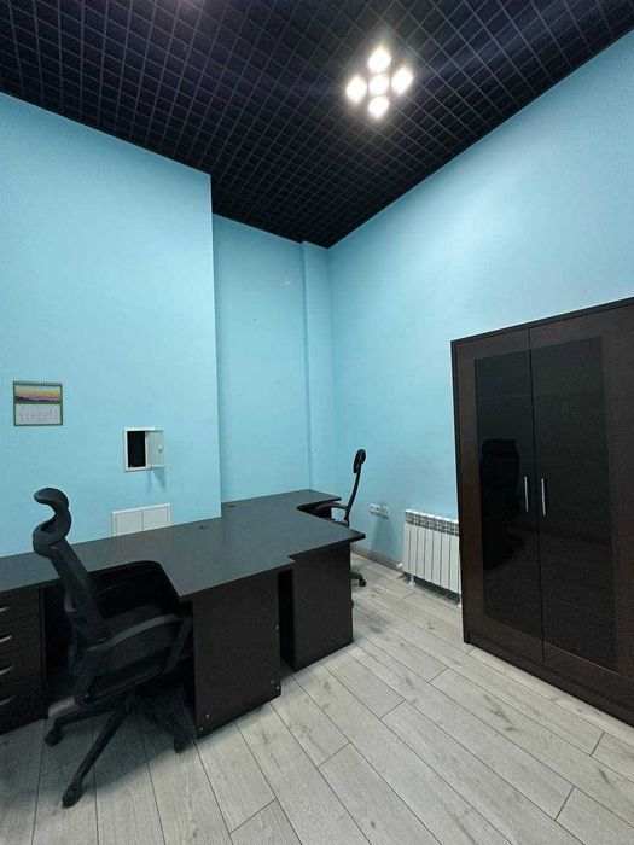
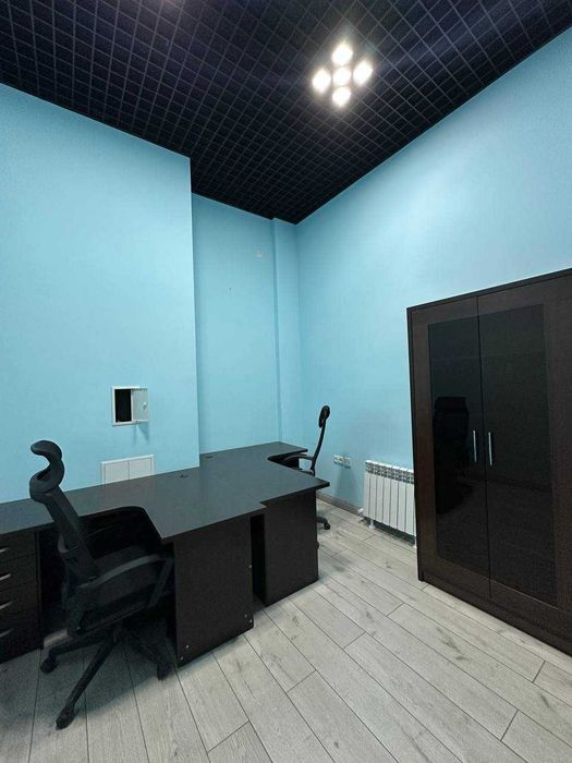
- calendar (39, 403)
